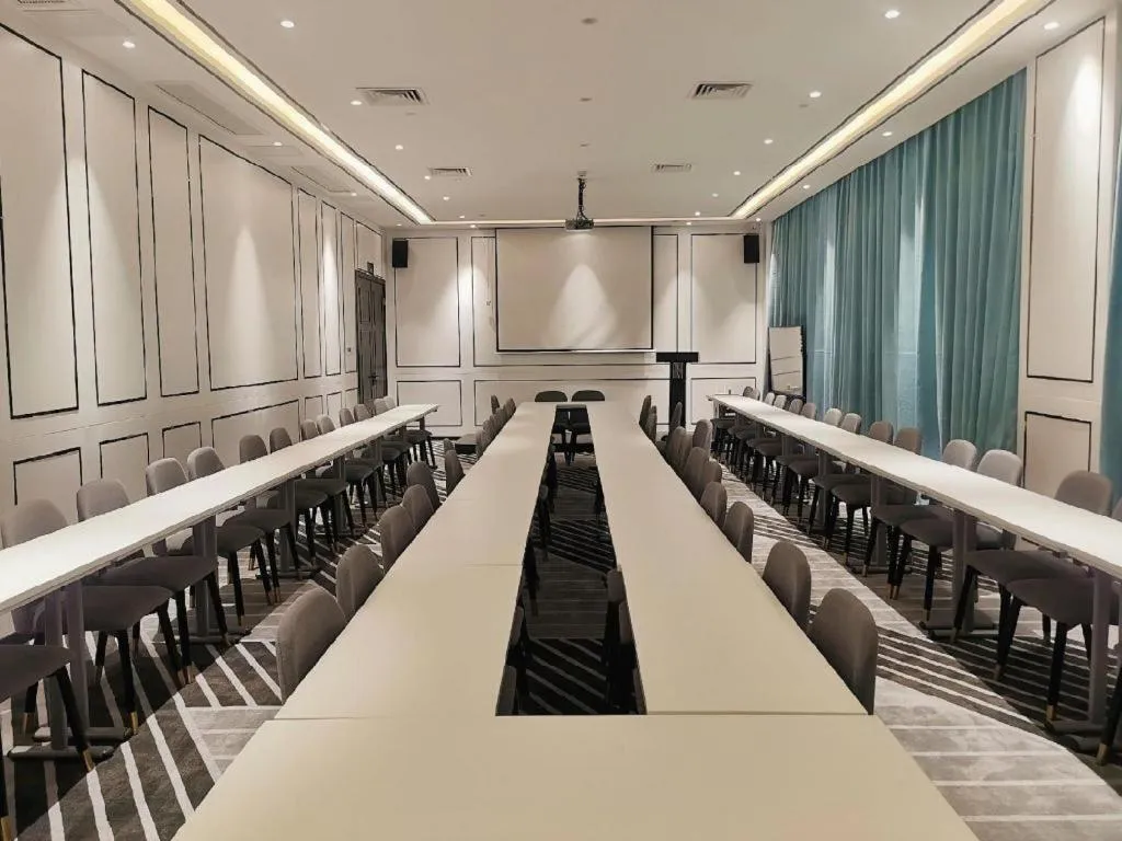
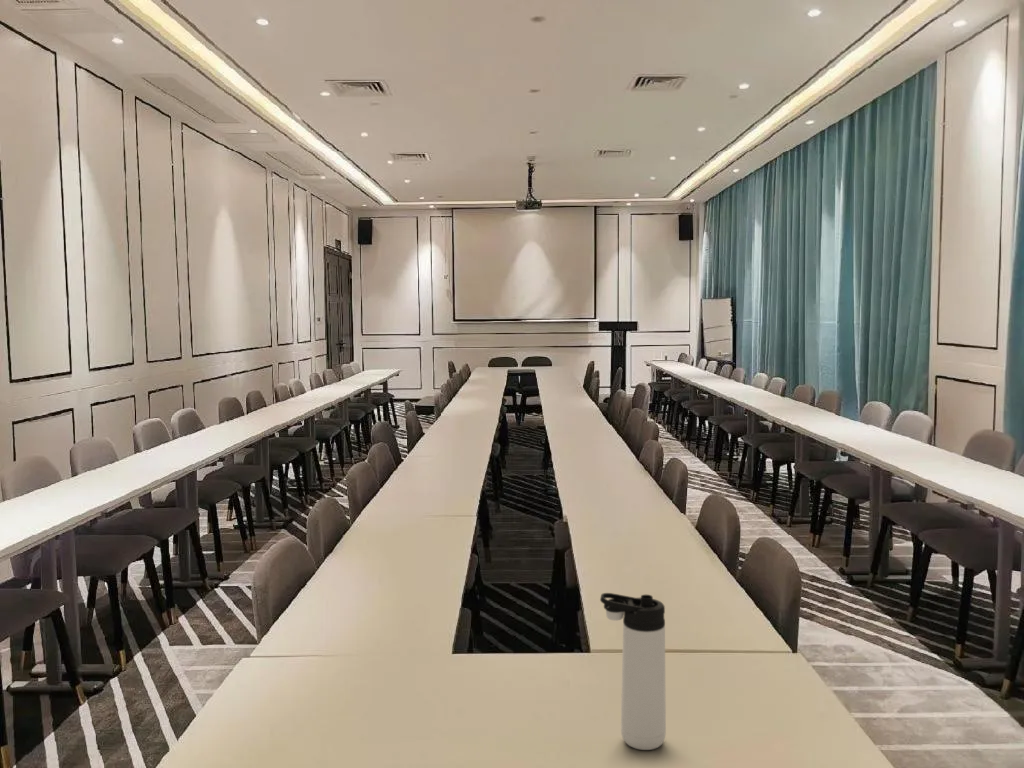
+ thermos bottle (632, 668)
